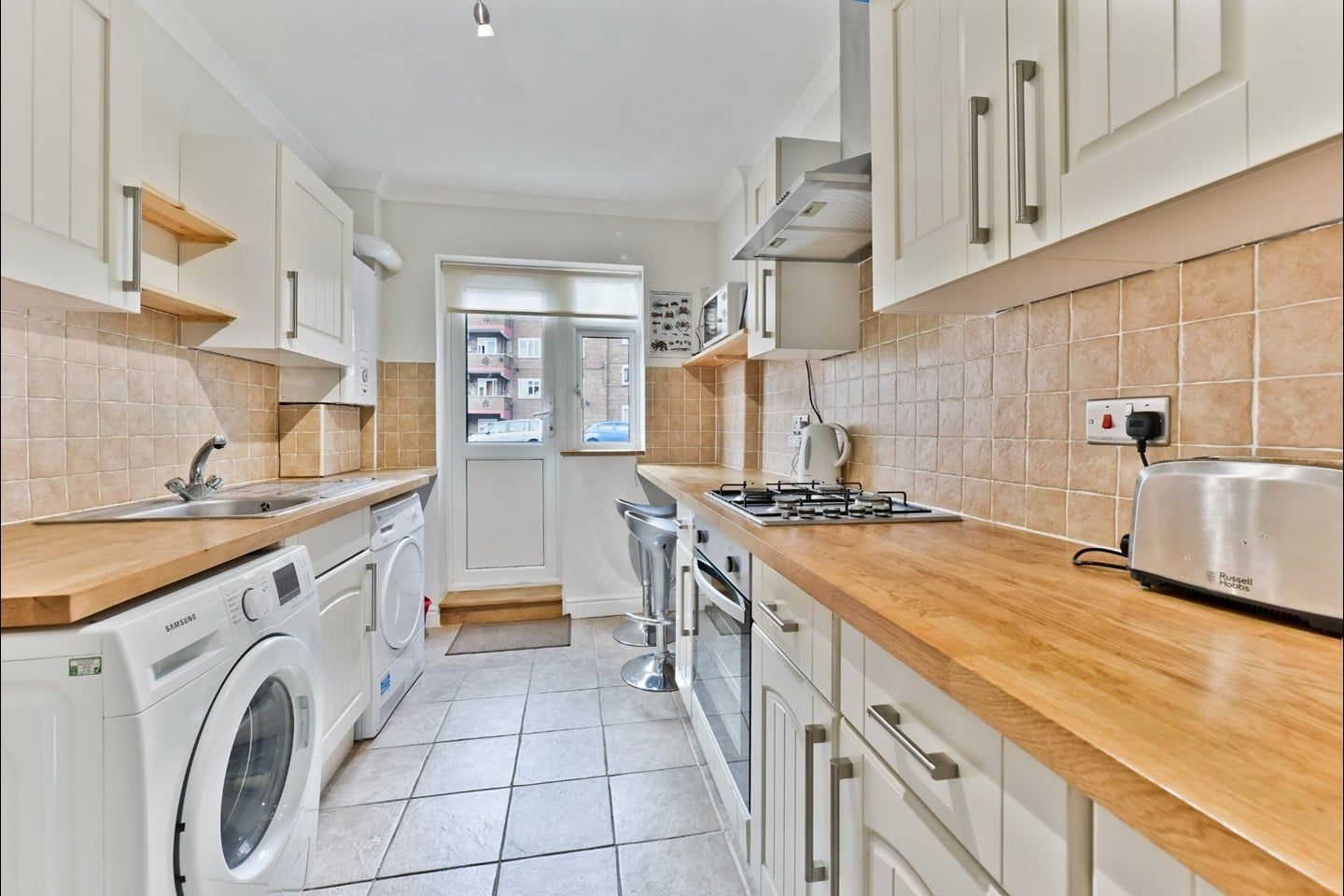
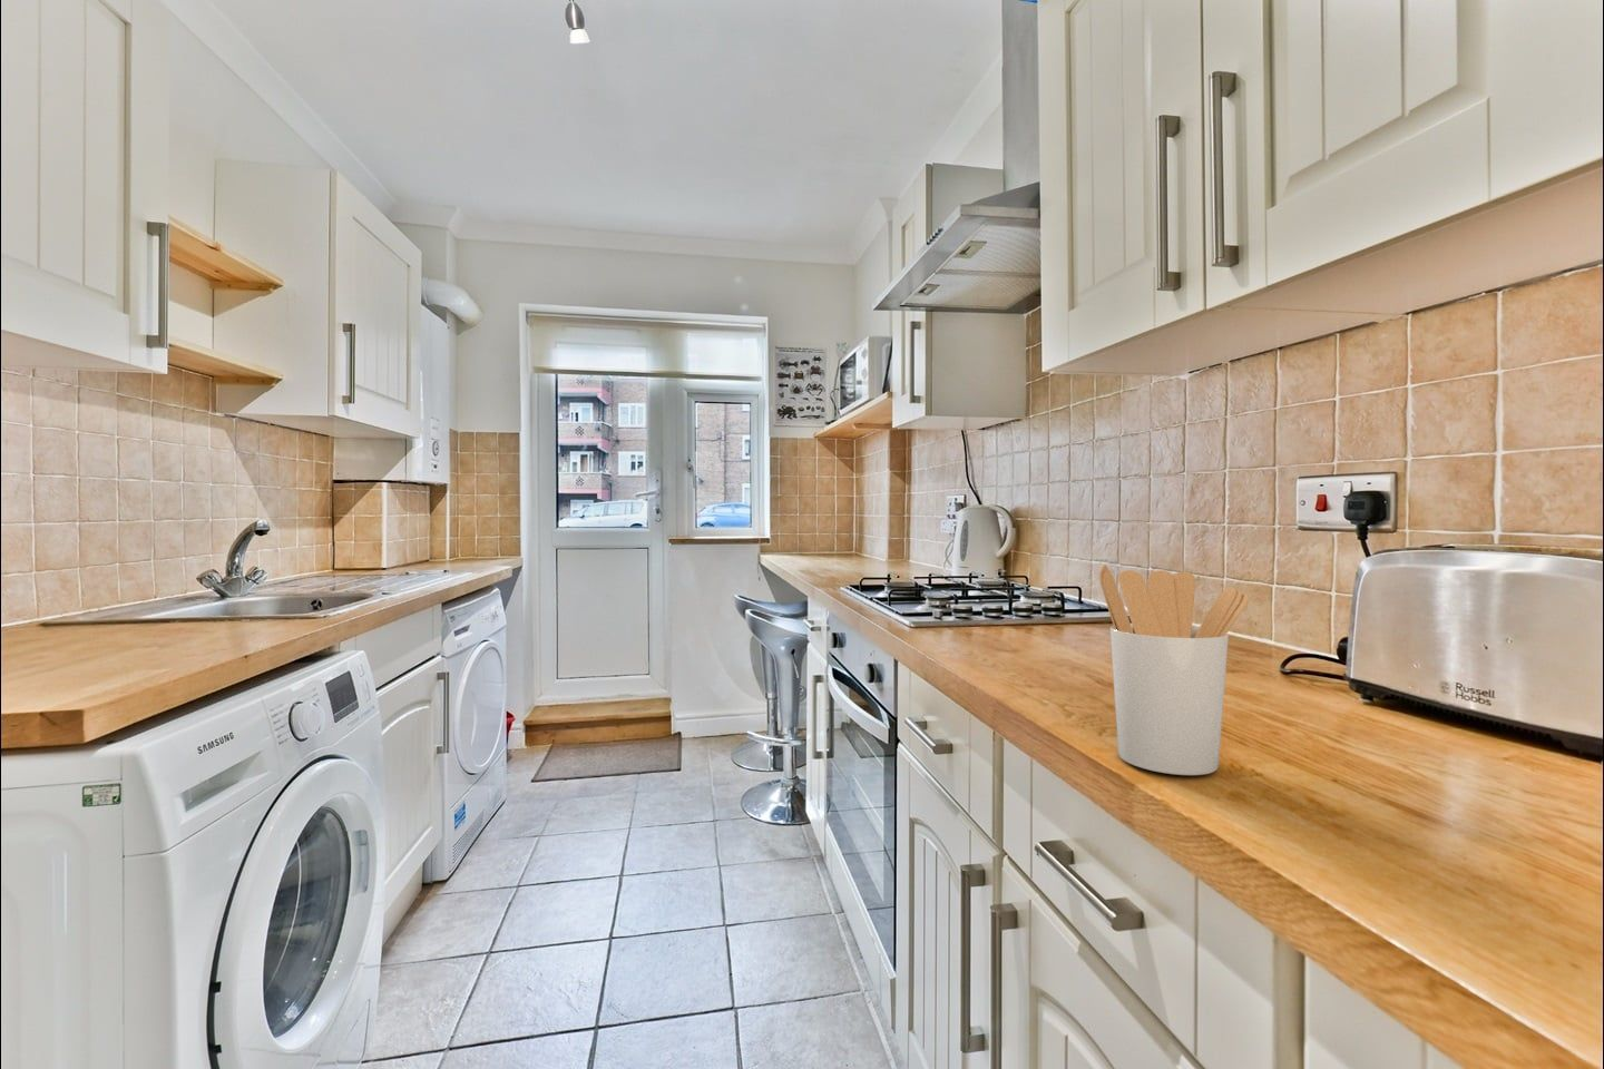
+ utensil holder (1161, 659)
